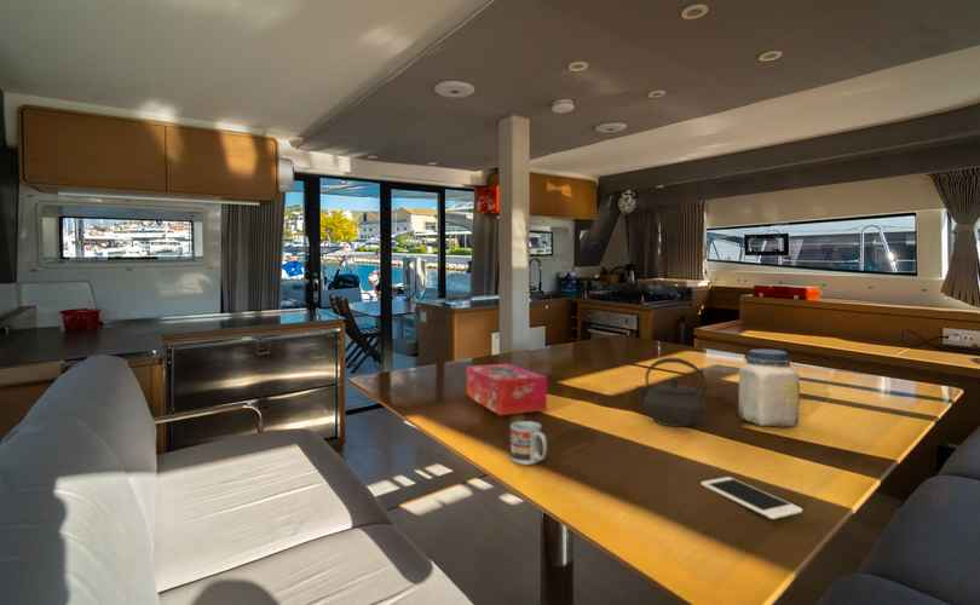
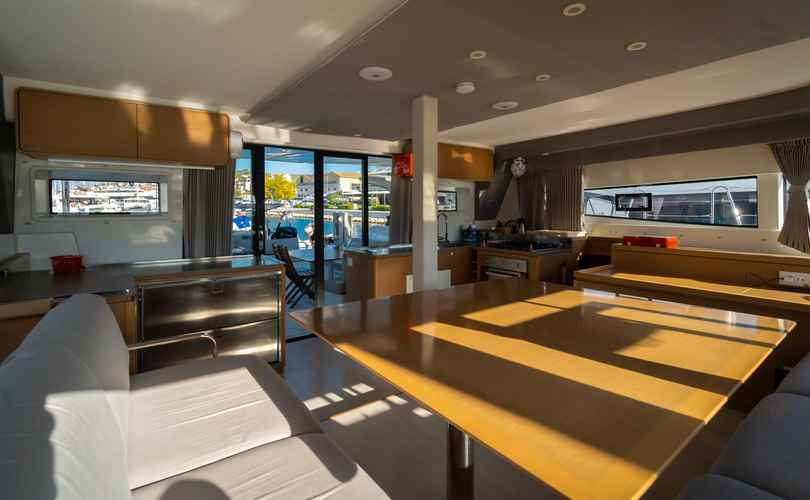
- jar (767, 386)
- cup (530, 443)
- kettle (669, 390)
- cell phone (748, 495)
- tissue box (503, 386)
